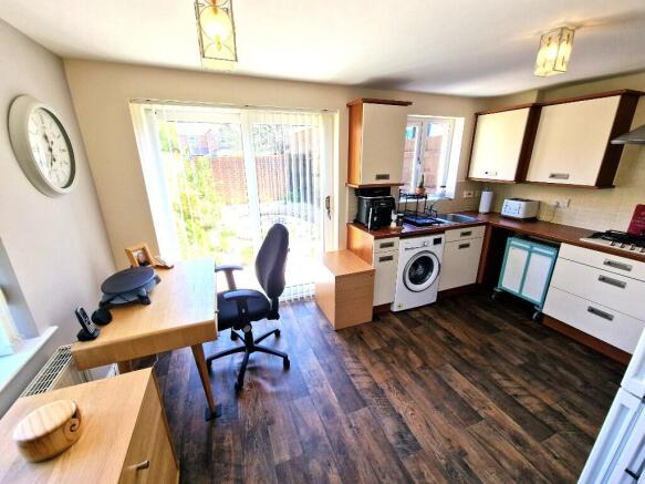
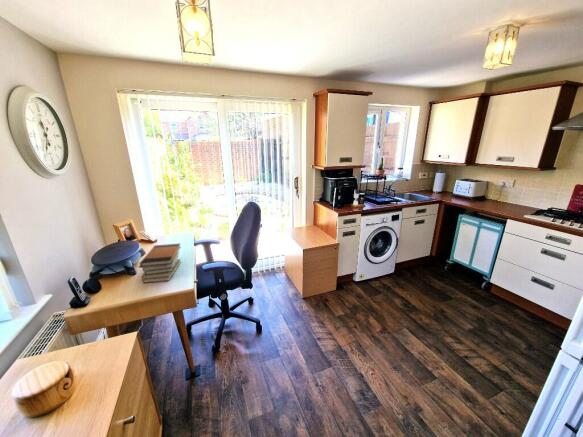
+ book stack (162, 261)
